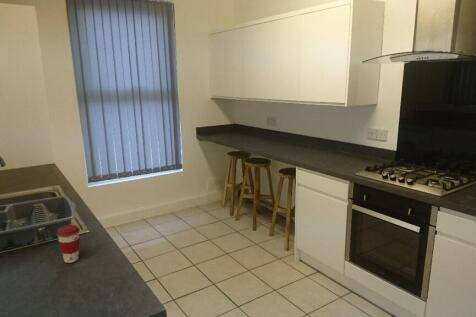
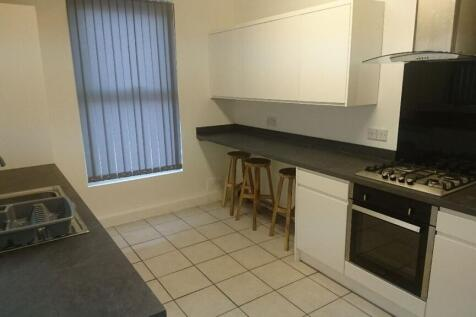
- coffee cup (69, 244)
